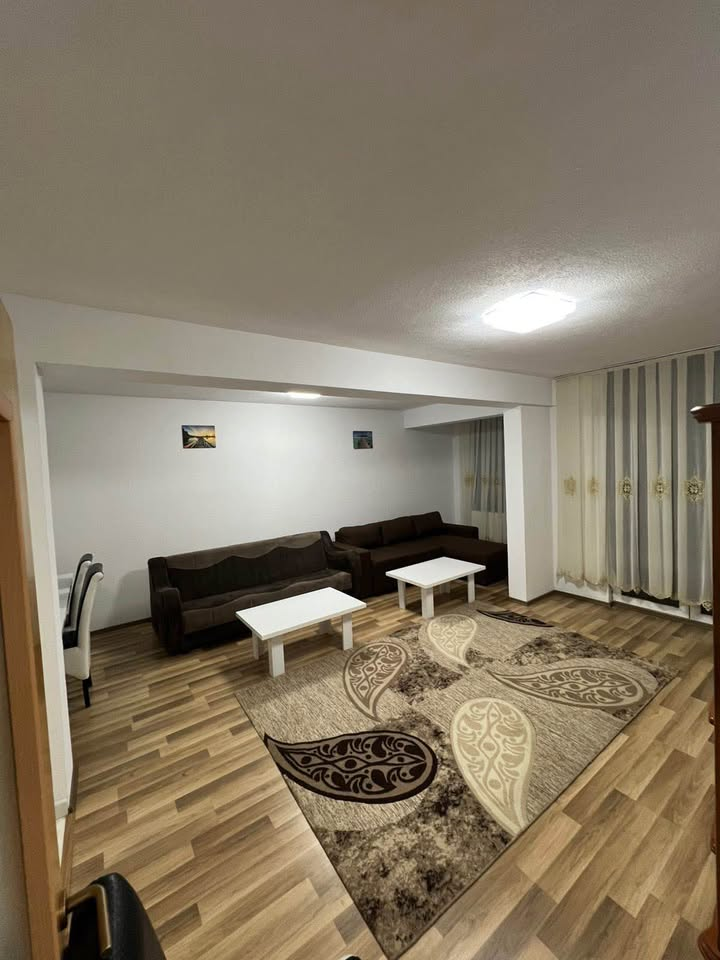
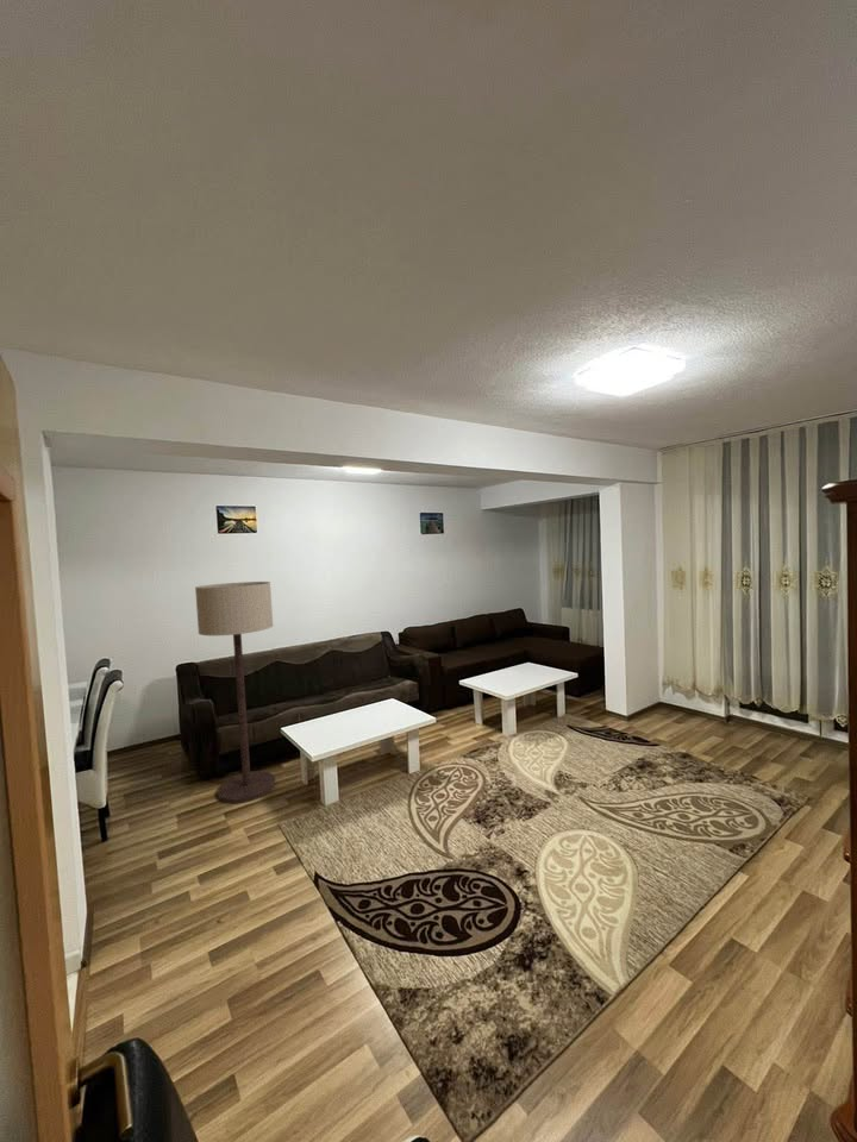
+ floor lamp (240, 688)
